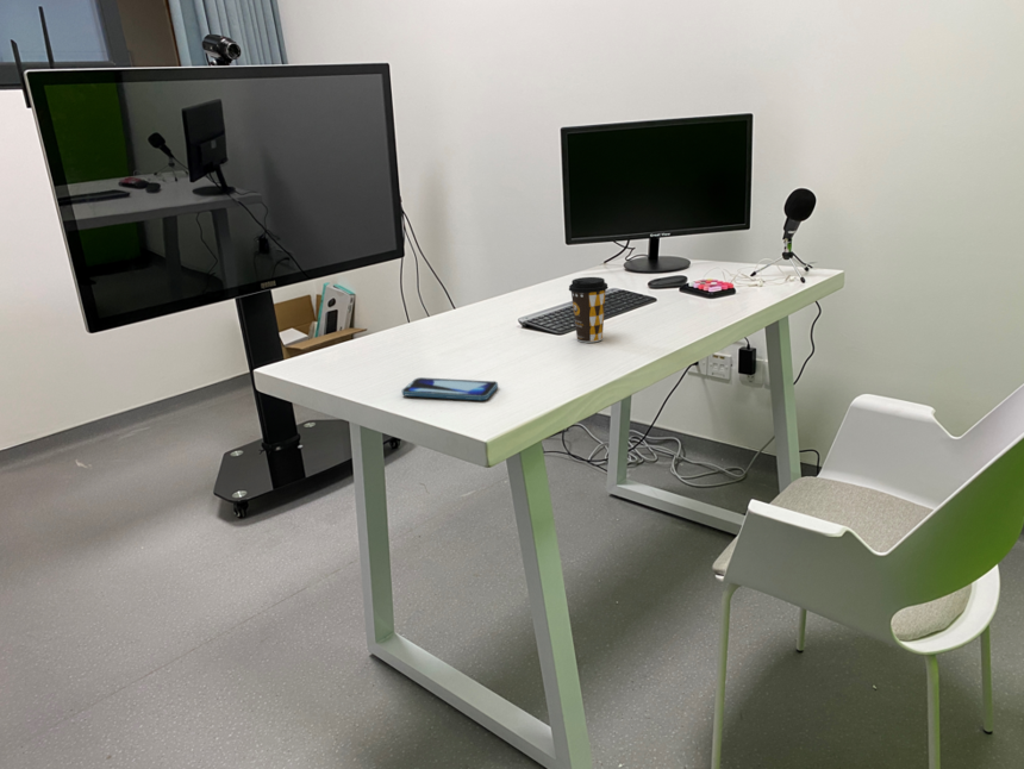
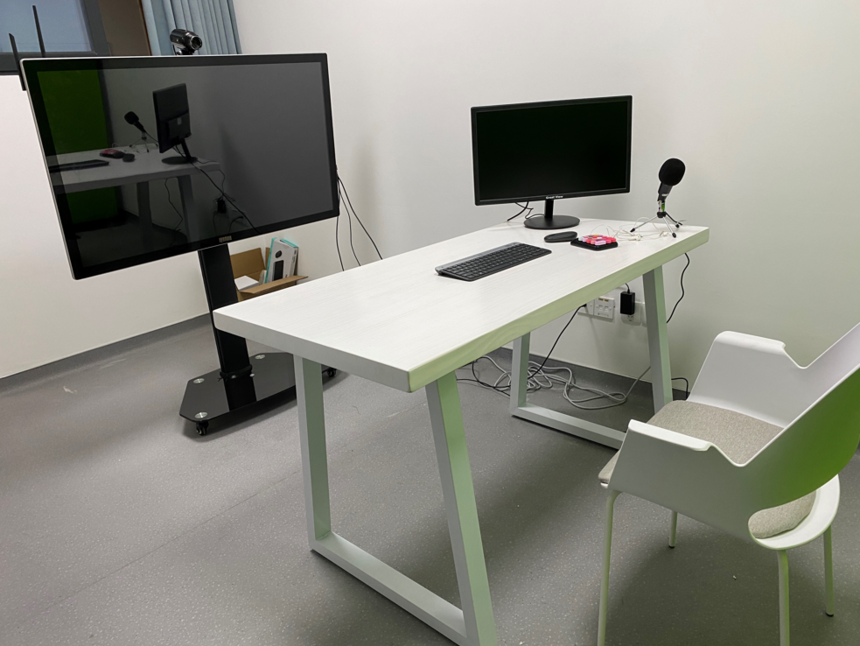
- smartphone (450, 388)
- coffee cup (588, 310)
